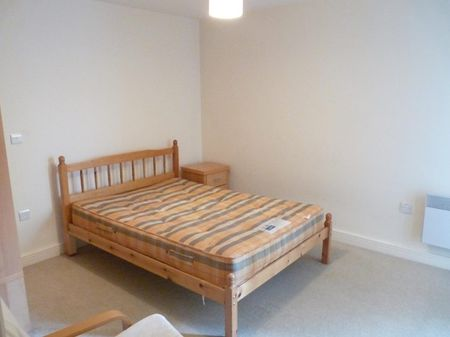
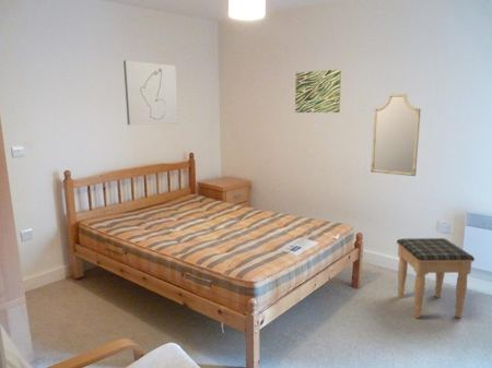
+ footstool (427, 273)
+ wall art (316, 92)
+ home mirror (395, 134)
+ wall art (152, 94)
